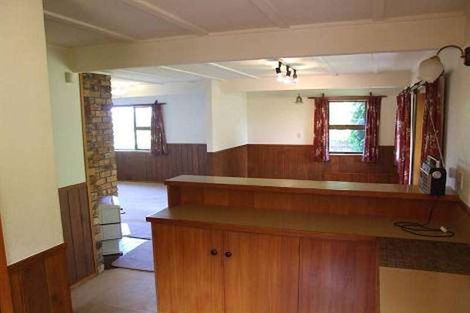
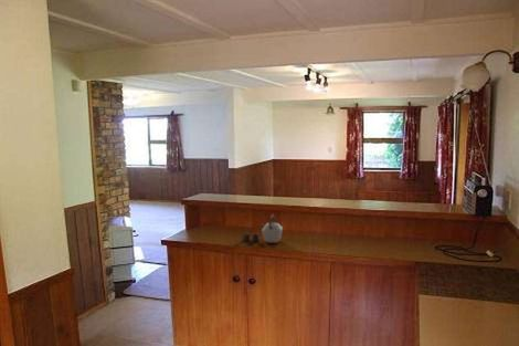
+ kettle (262, 229)
